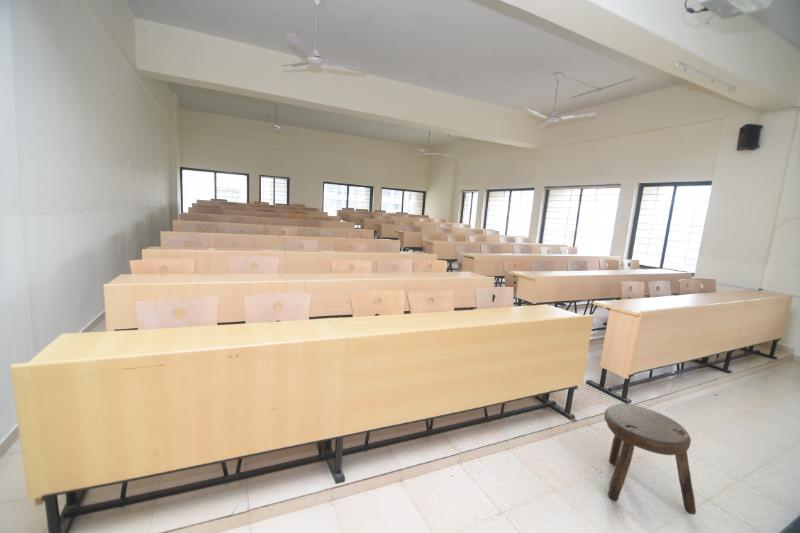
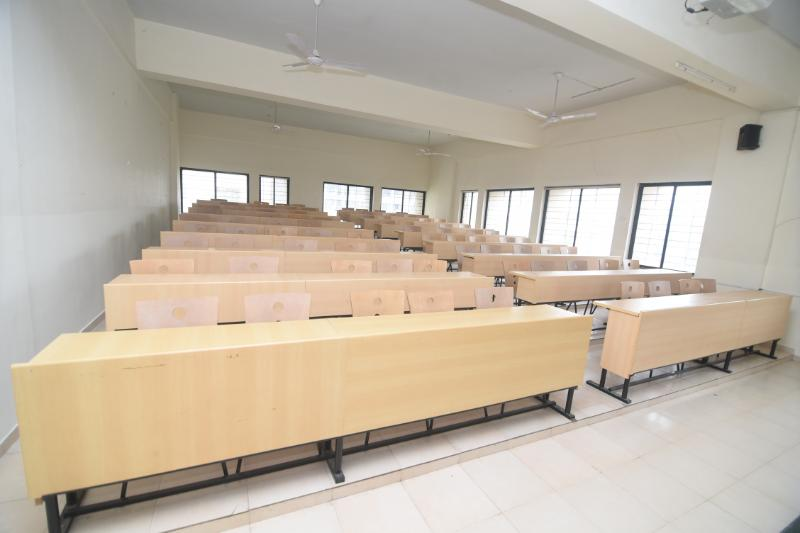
- stool (650, 451)
